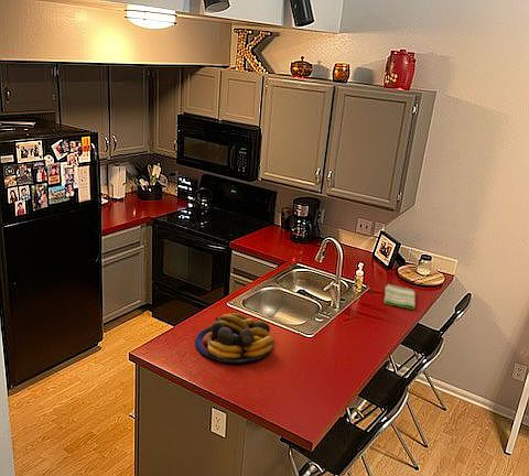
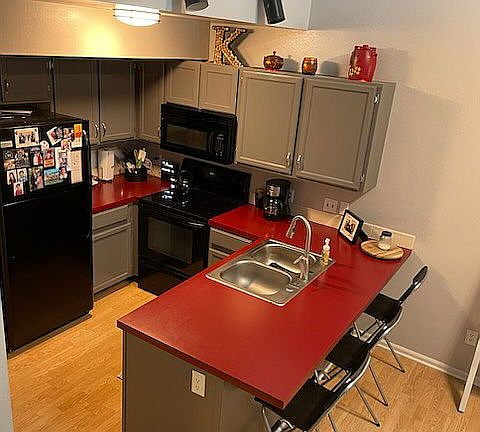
- dish towel (399, 295)
- fruit bowl (235, 329)
